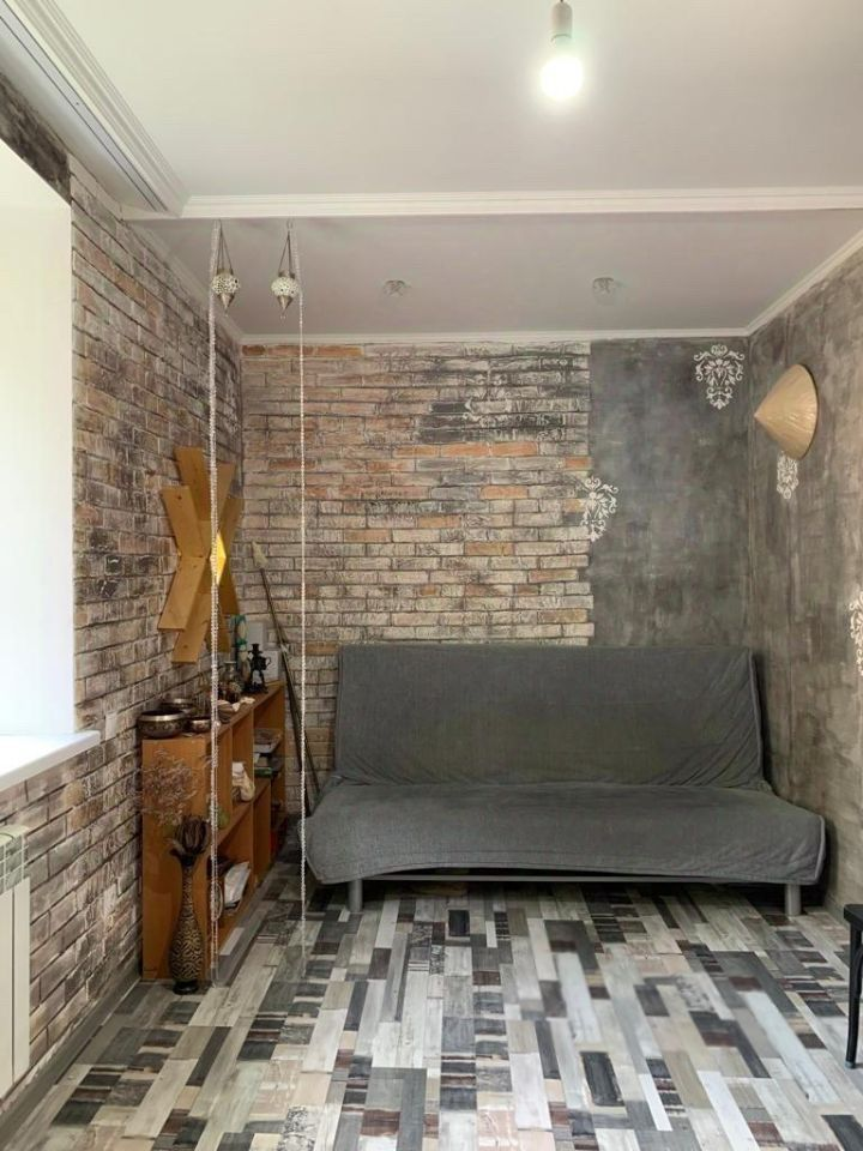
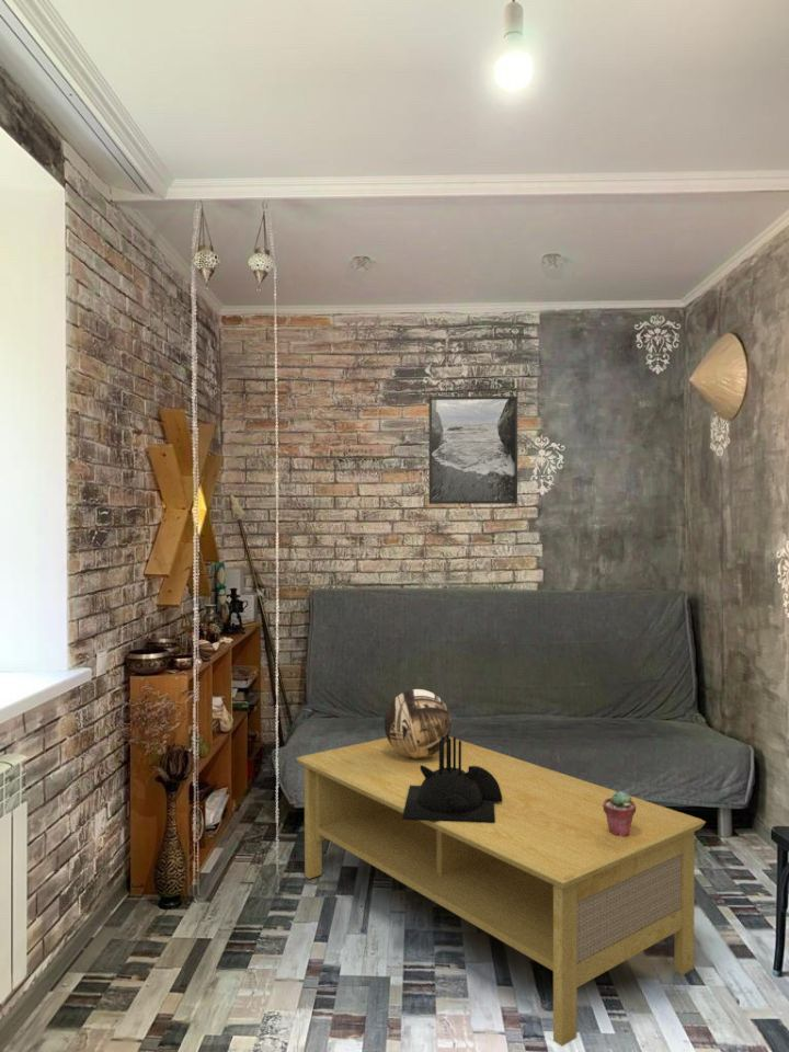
+ candle holder (454, 769)
+ decorative bowl (418, 722)
+ coffee table (477, 850)
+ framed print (472, 449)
+ potted succulent (619, 810)
